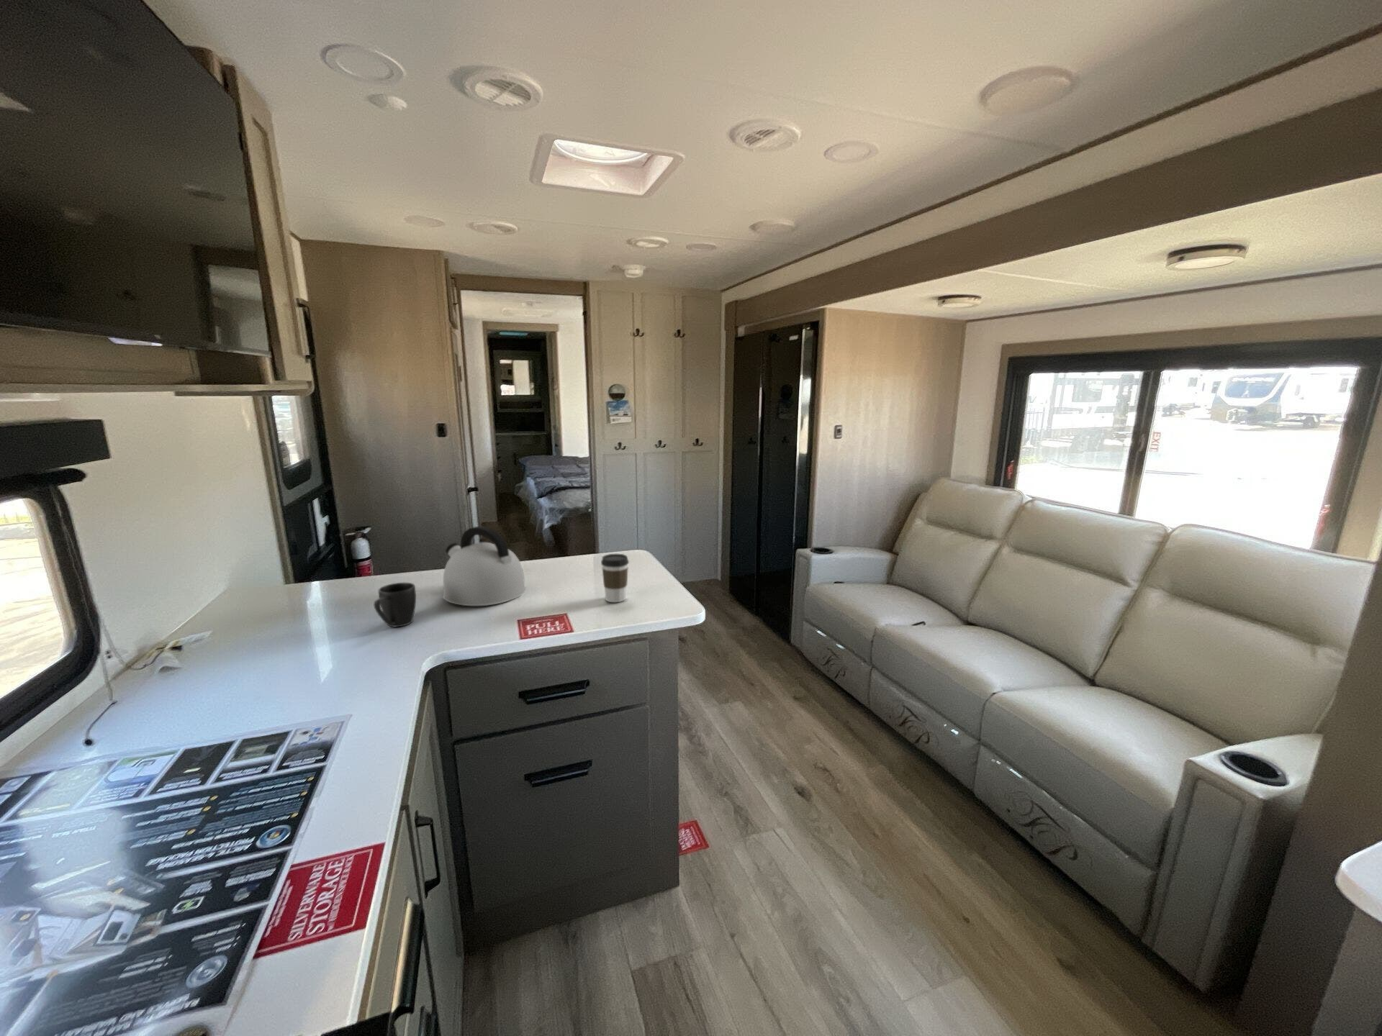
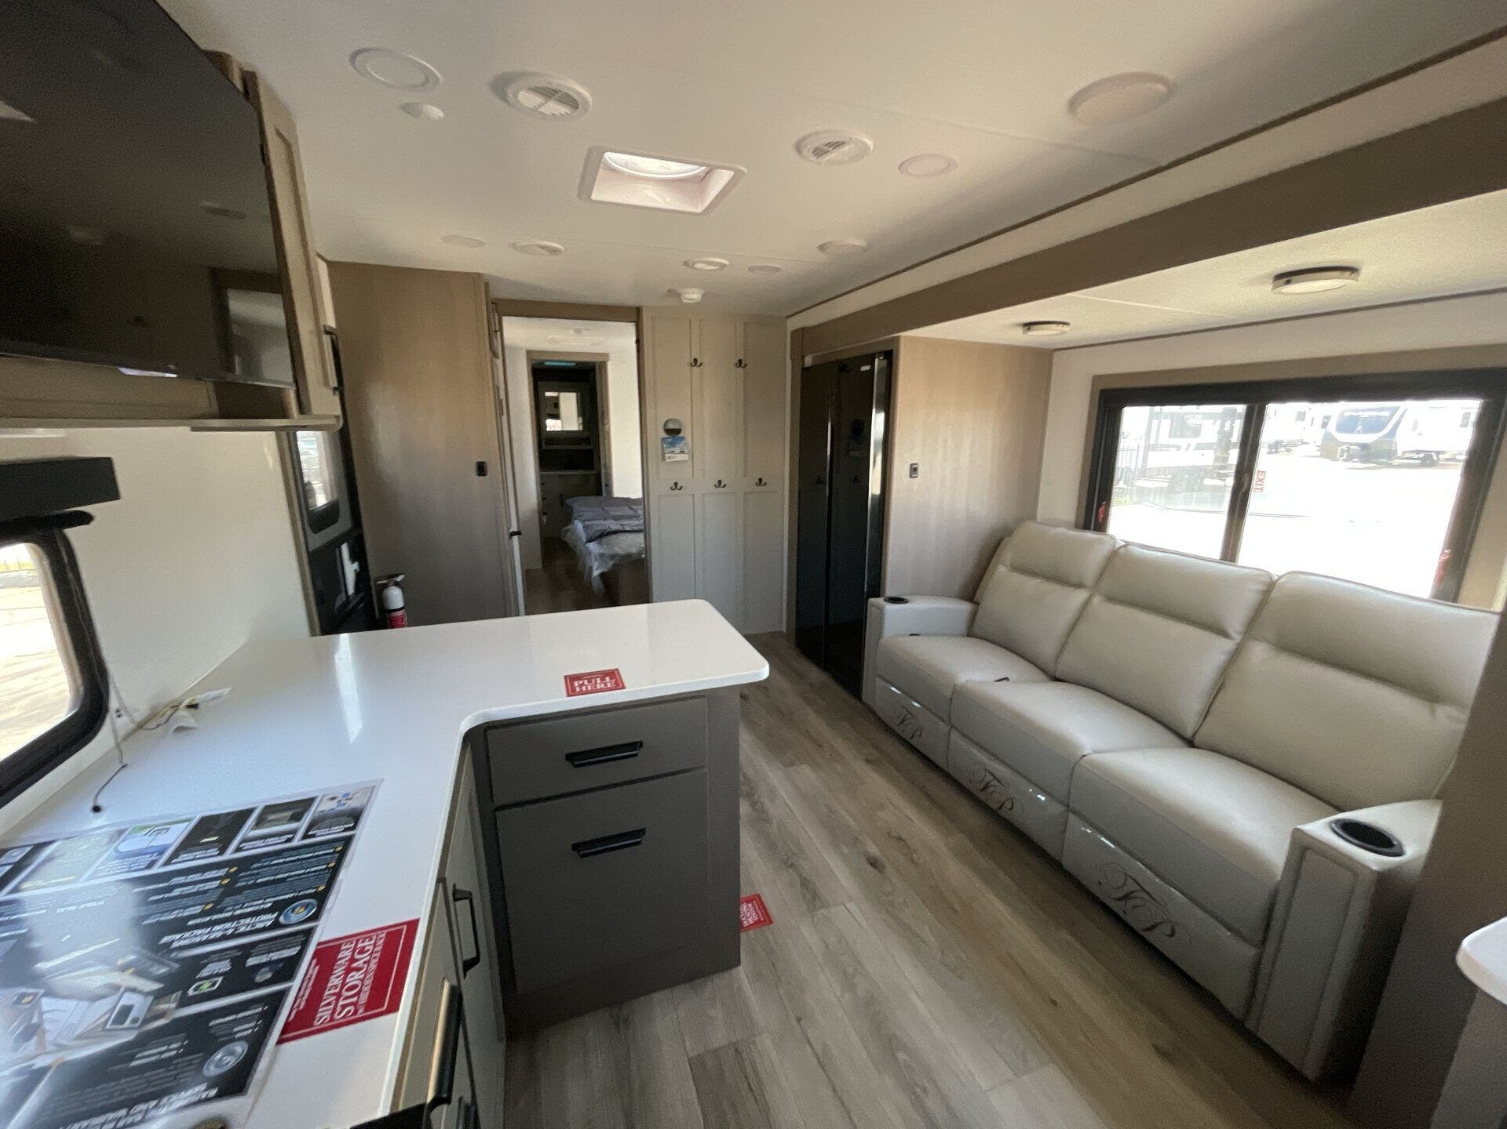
- kettle (480, 559)
- mug (393, 608)
- coffee cup (615, 578)
